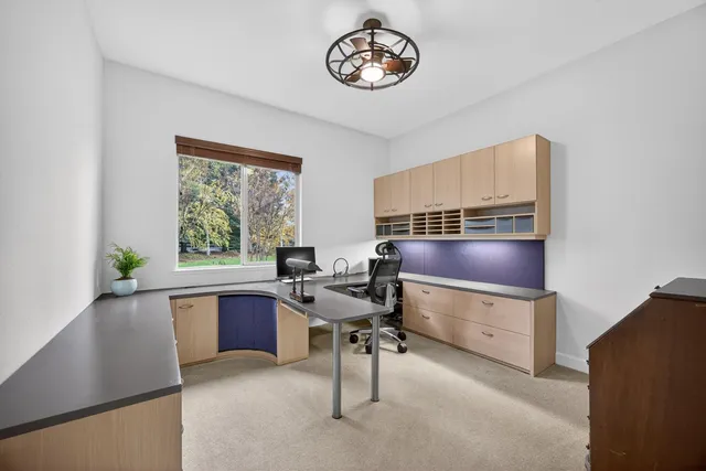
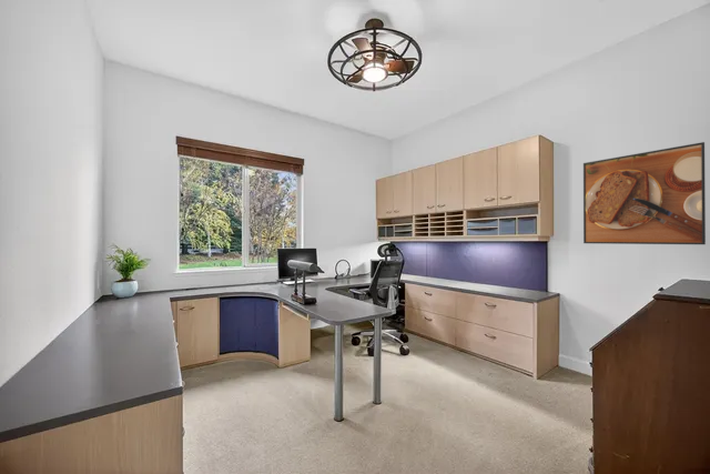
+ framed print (637, 199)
